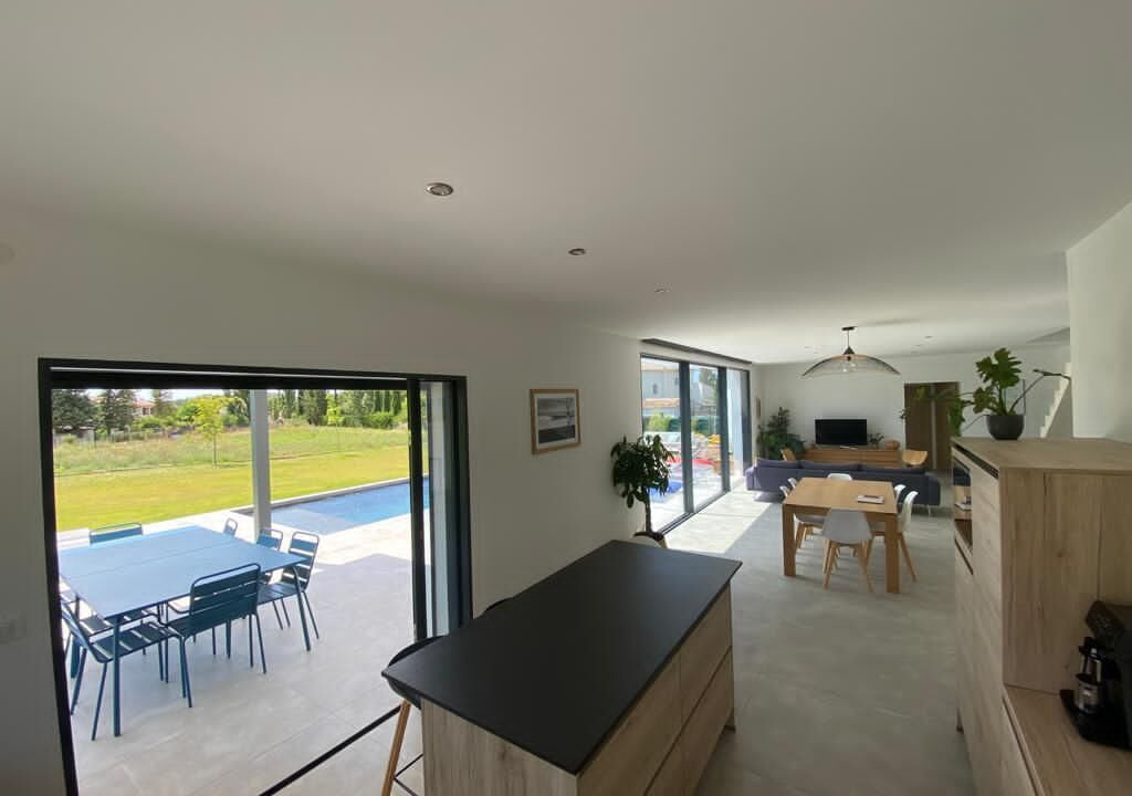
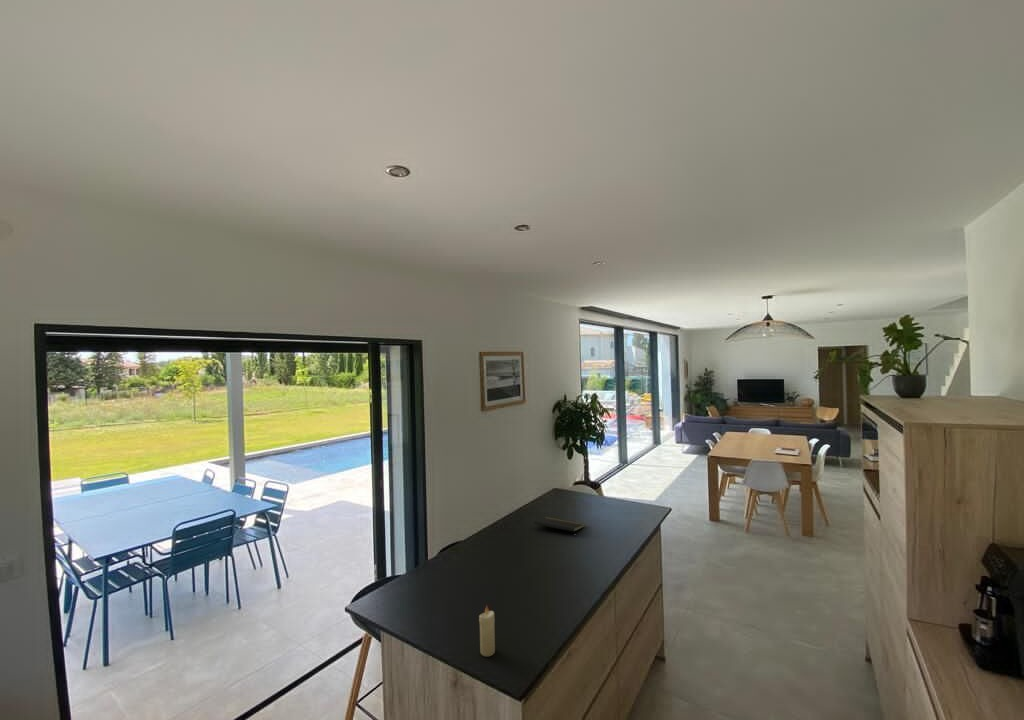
+ candle (486, 628)
+ notepad (559, 524)
